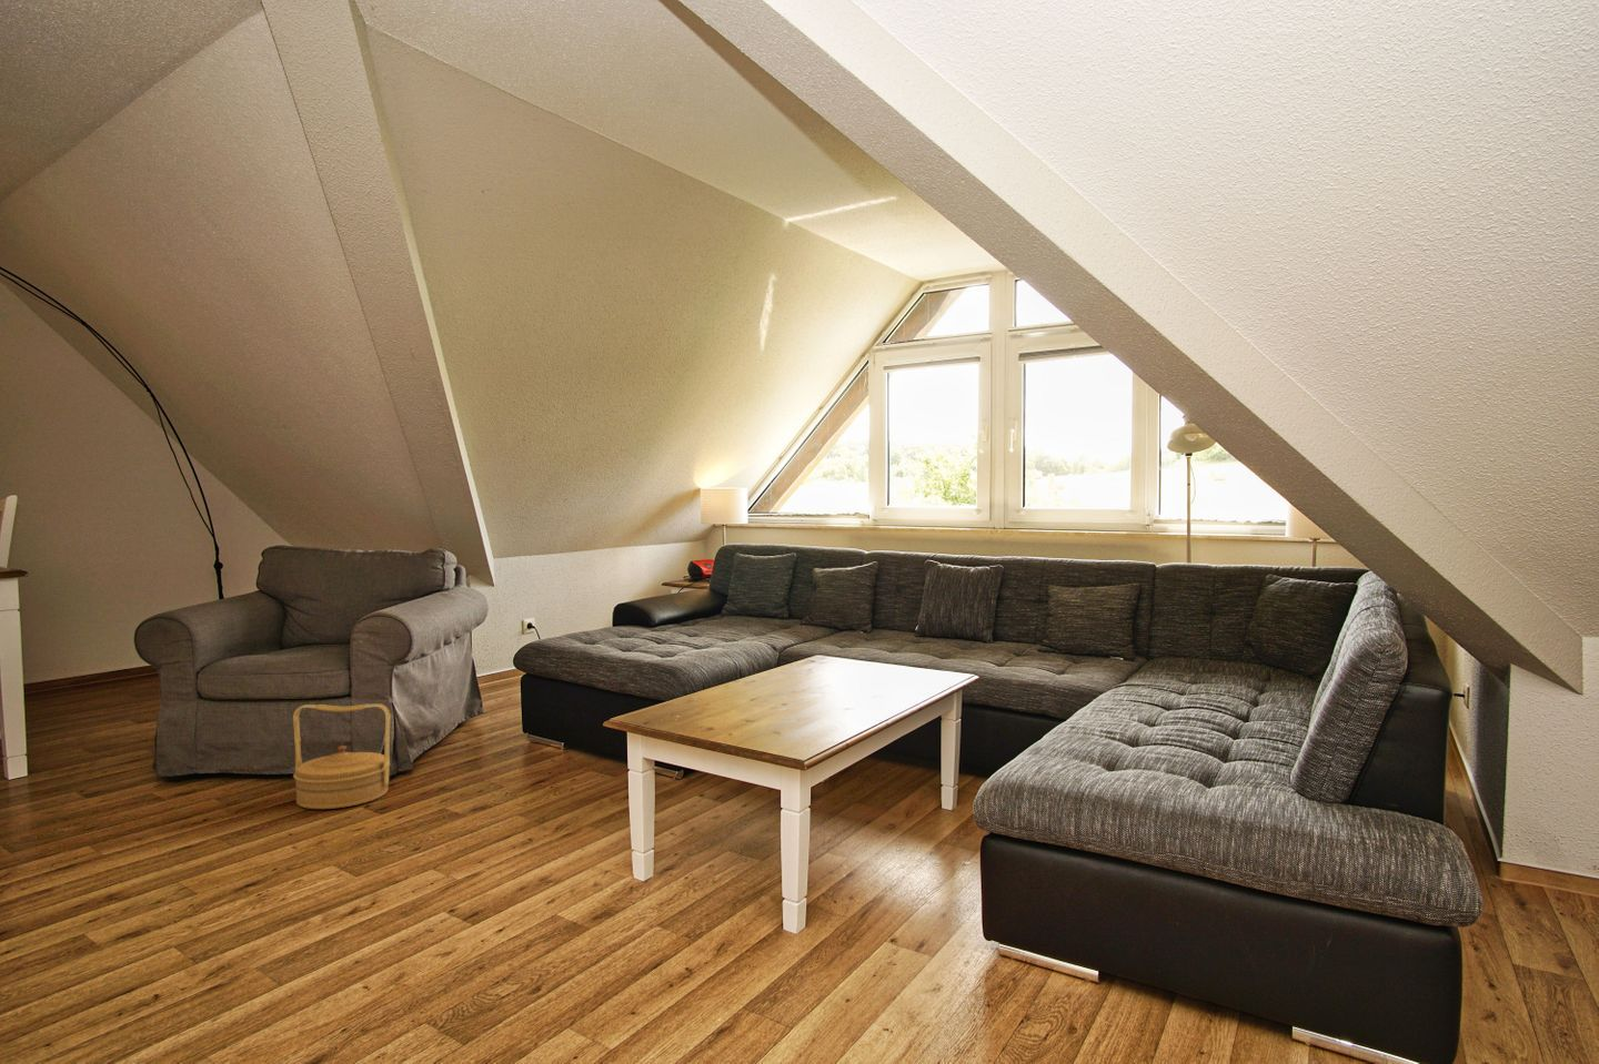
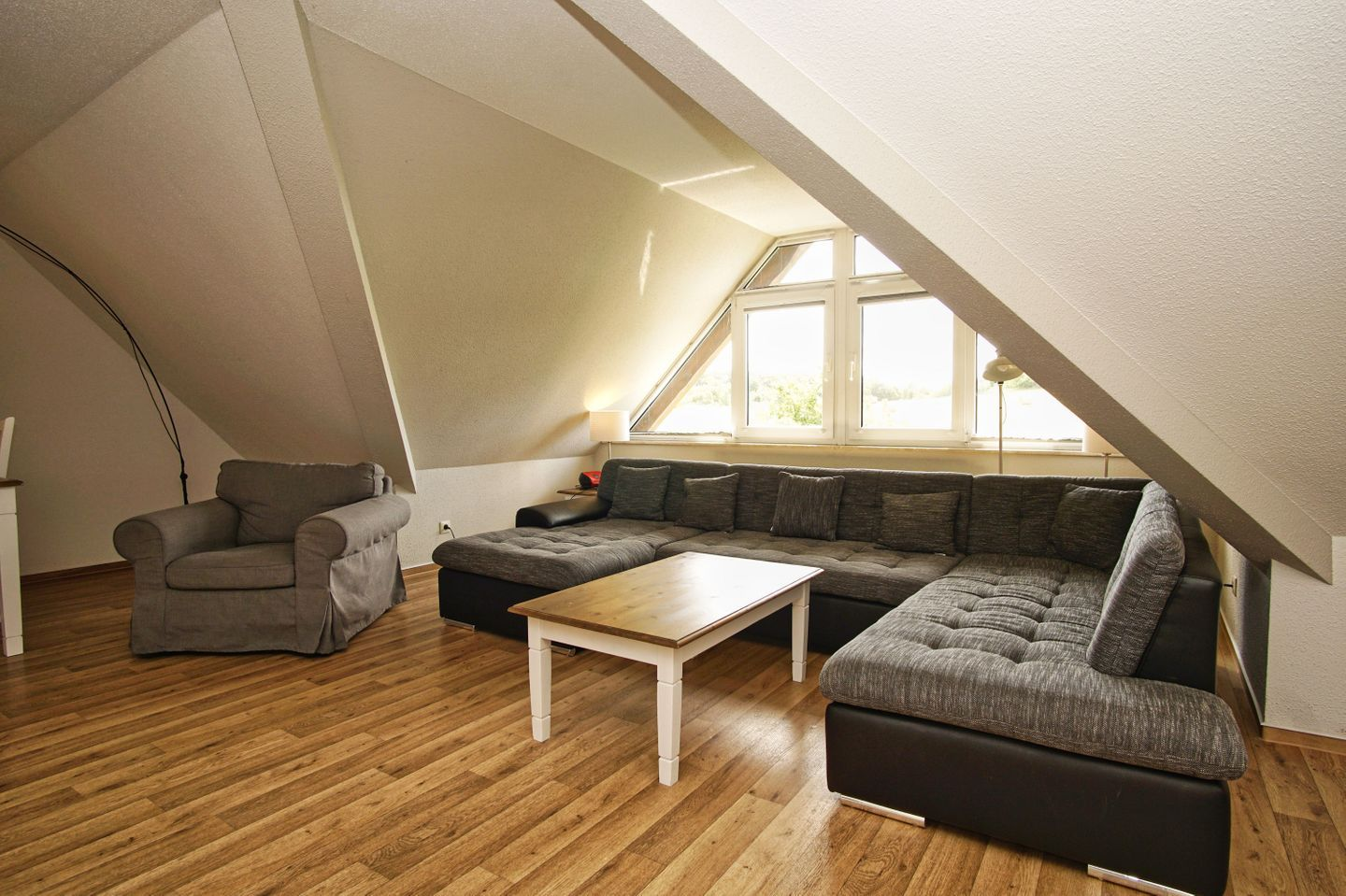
- basket (342, 750)
